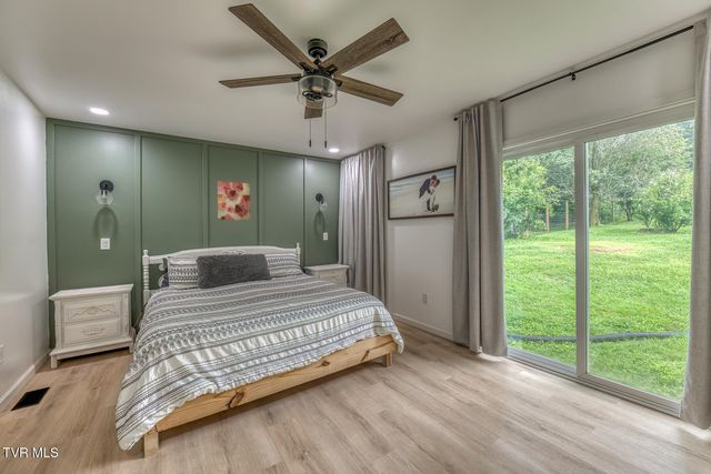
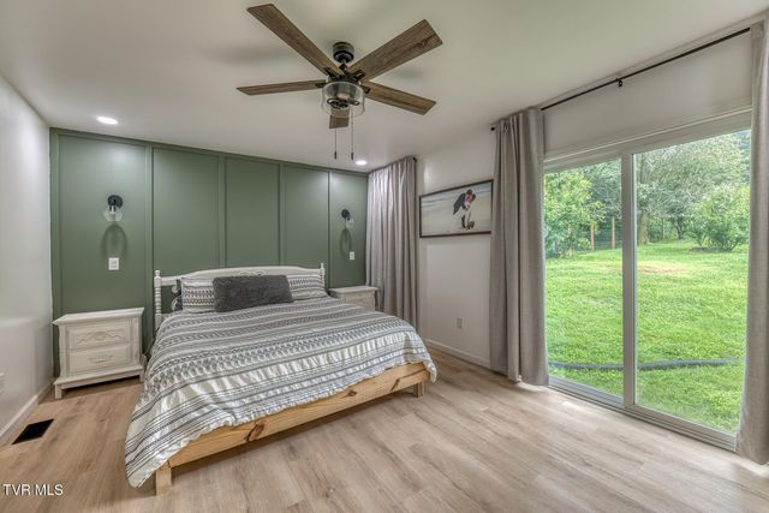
- wall art (233, 201)
